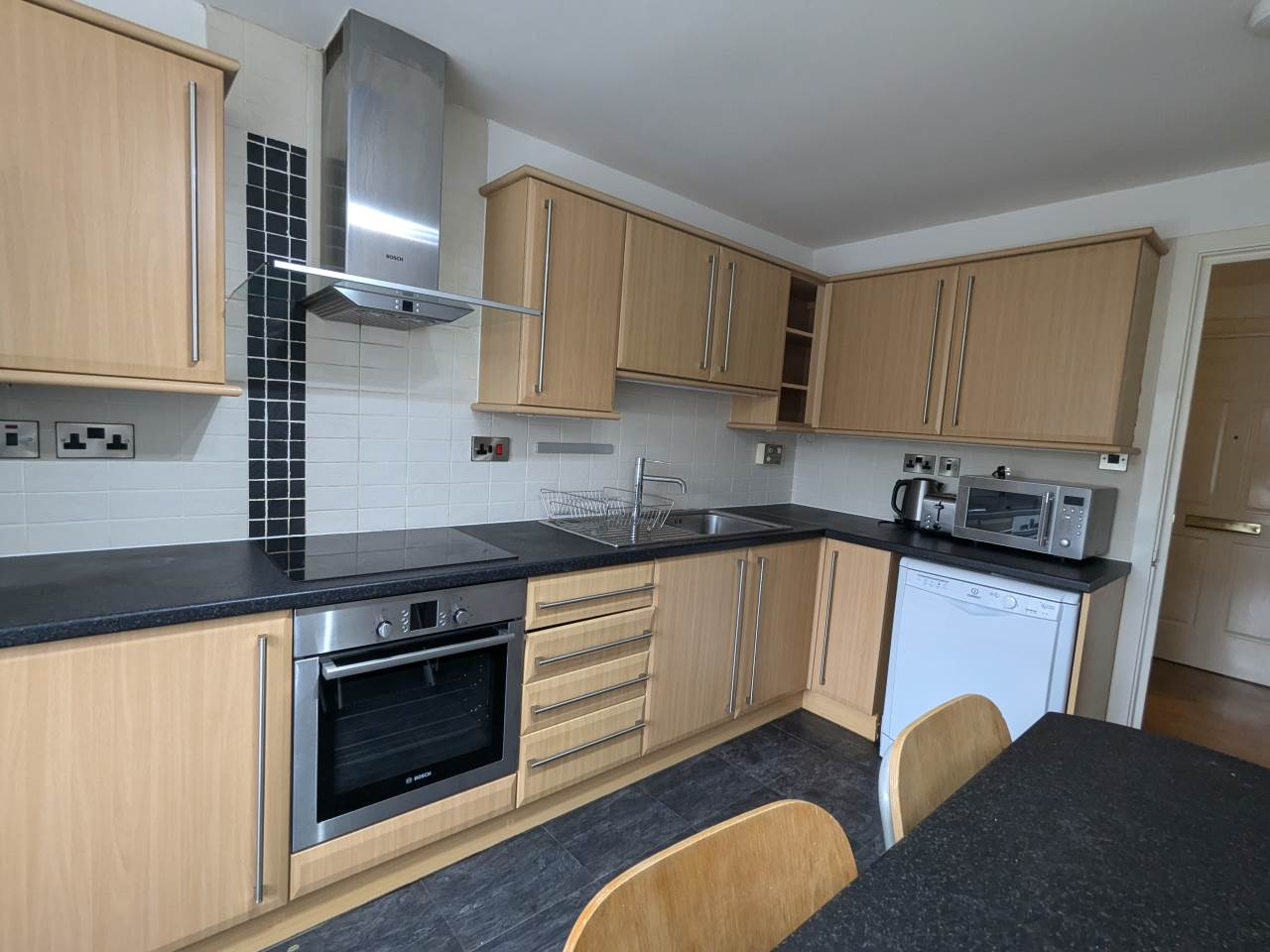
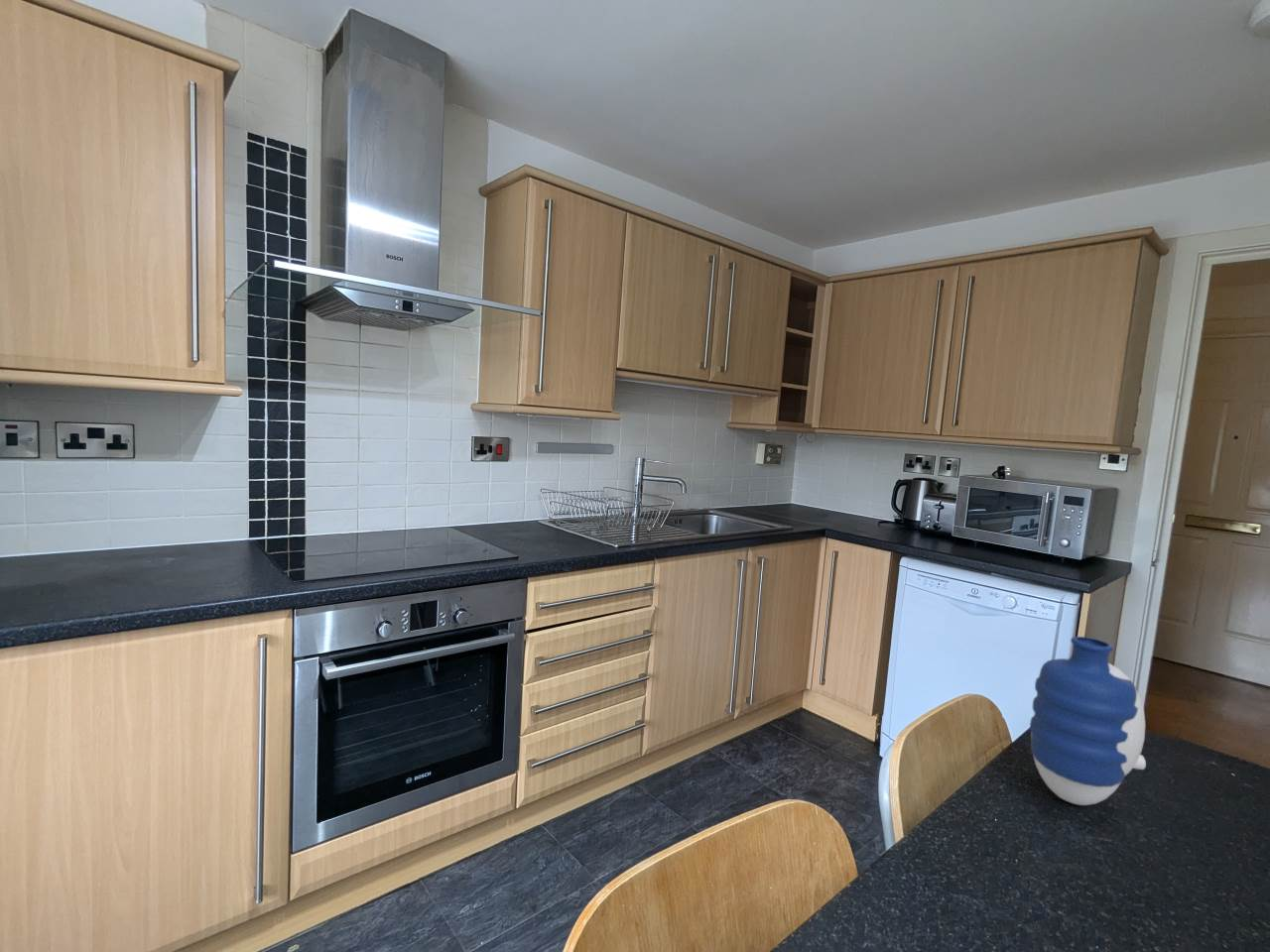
+ vase (1084, 723)
